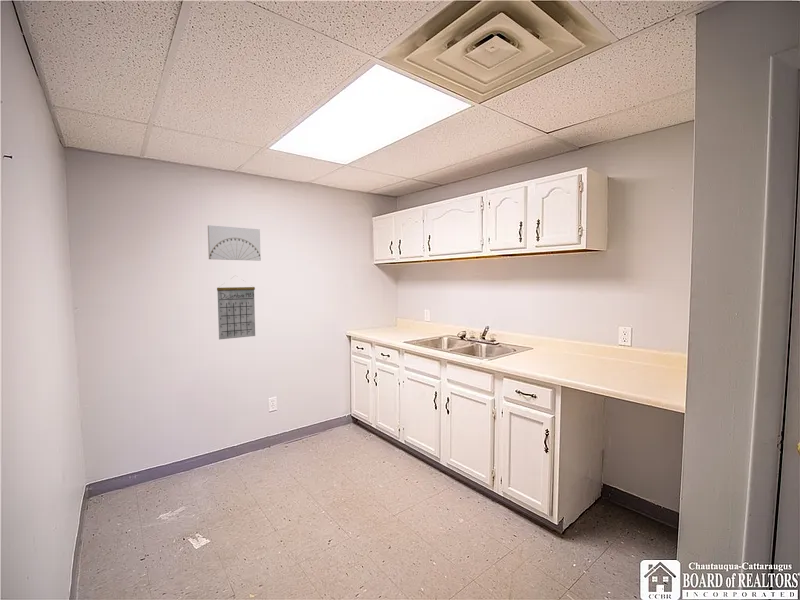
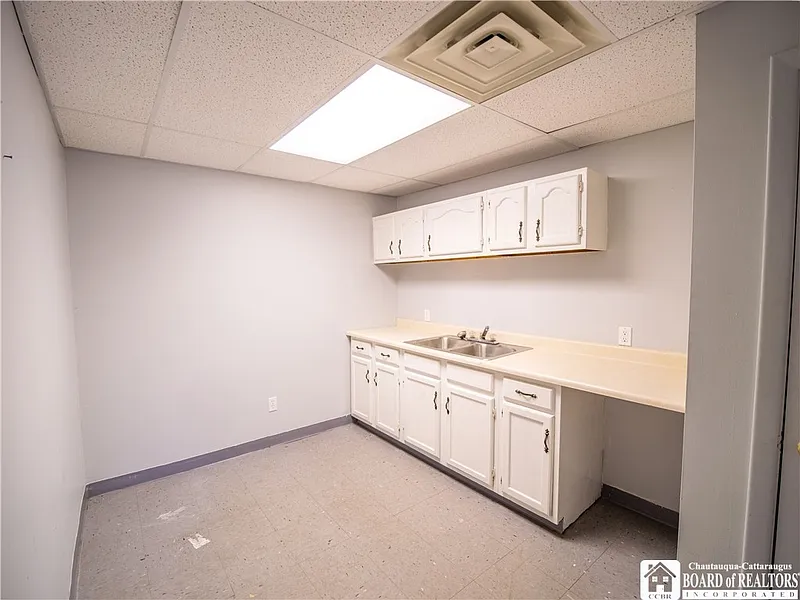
- calendar (236, 306)
- wall art (235, 243)
